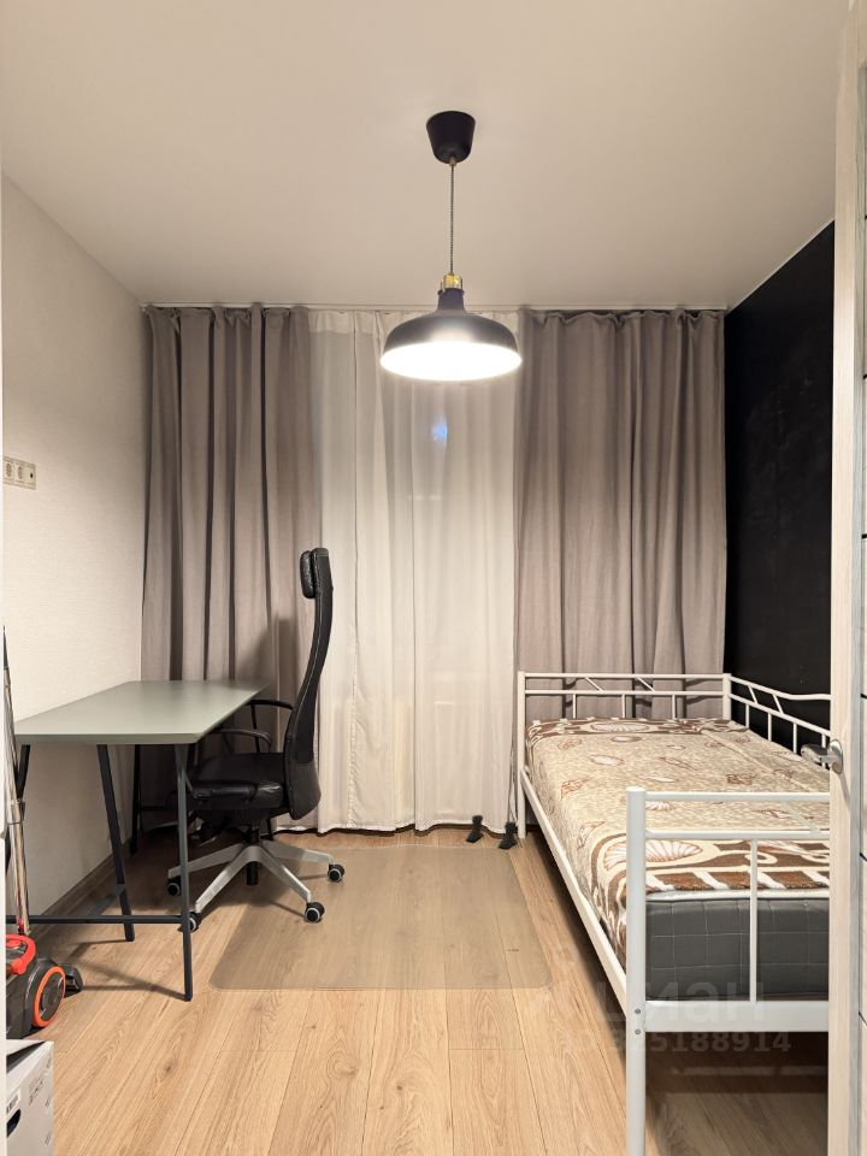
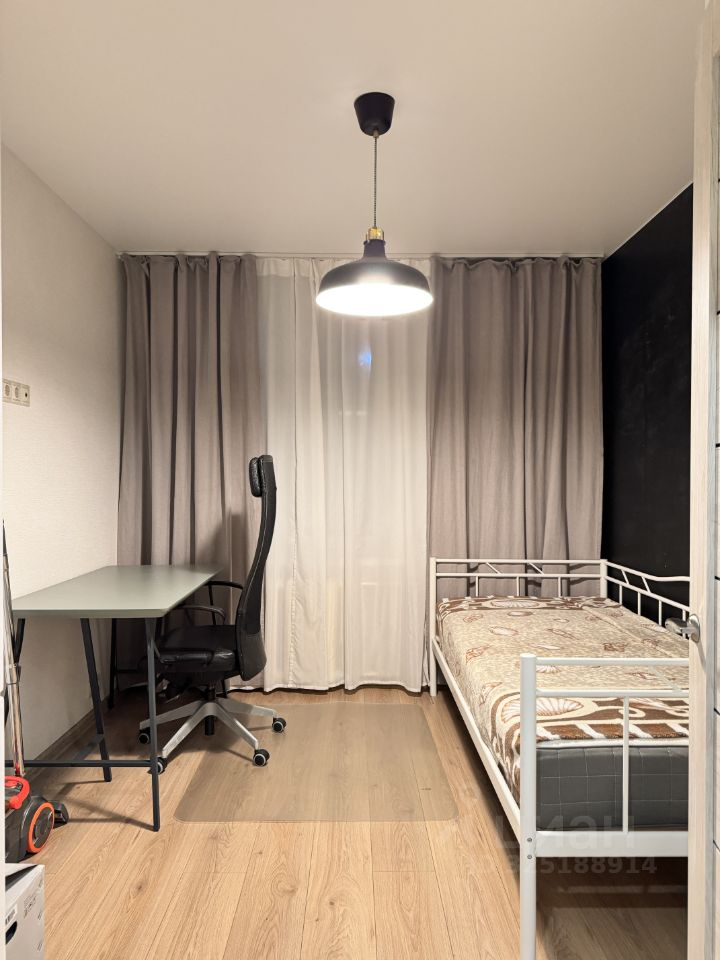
- boots (483, 834)
